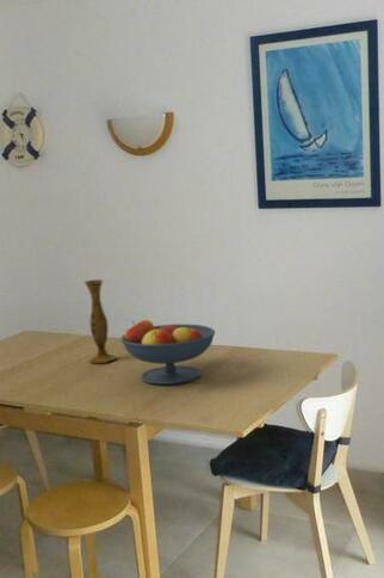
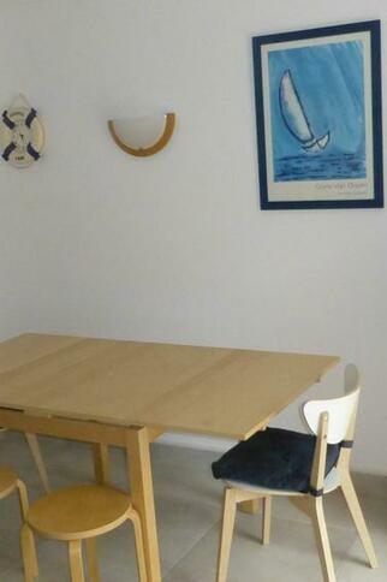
- fruit bowl (168, 348)
- vase (99, 320)
